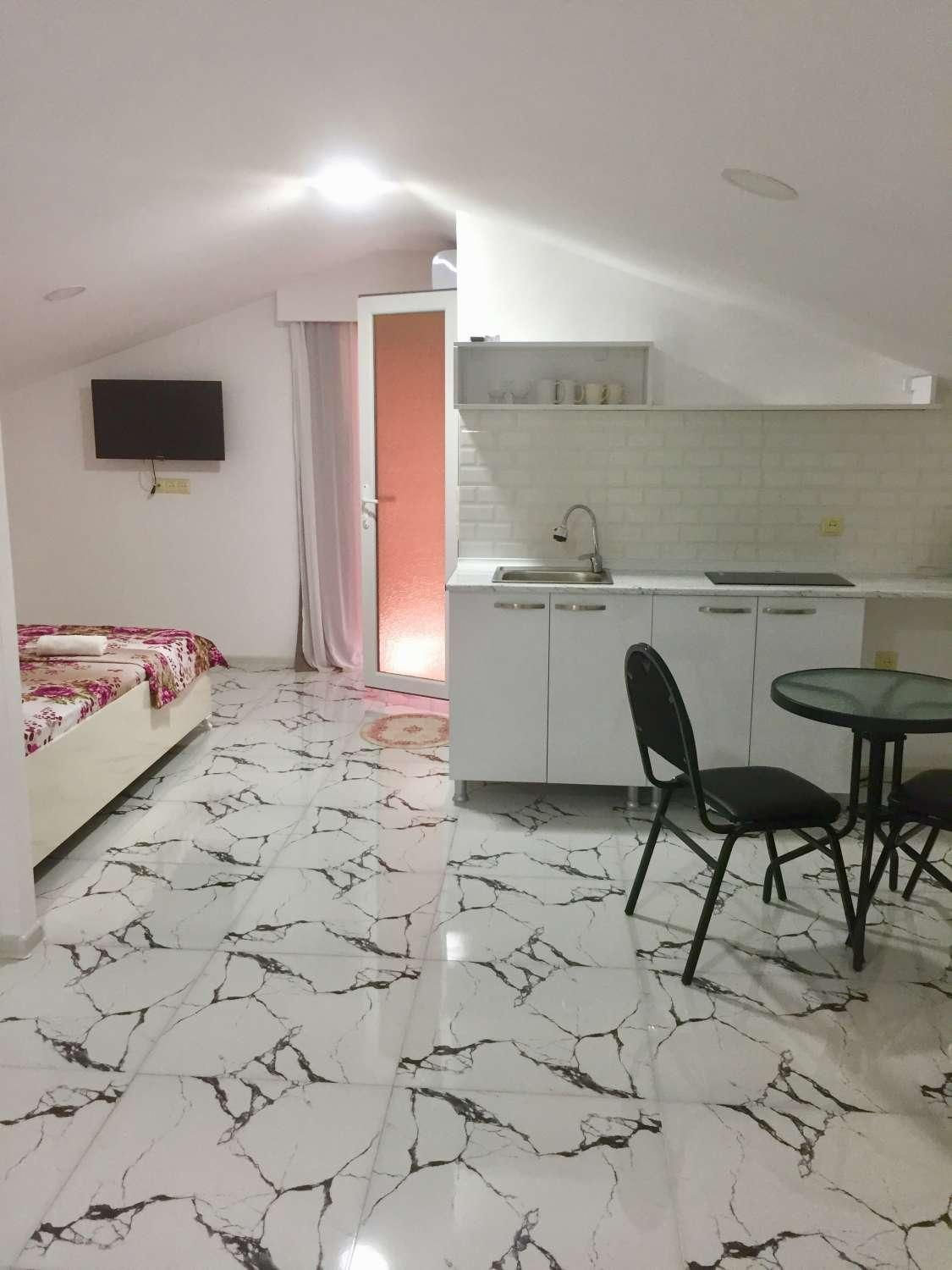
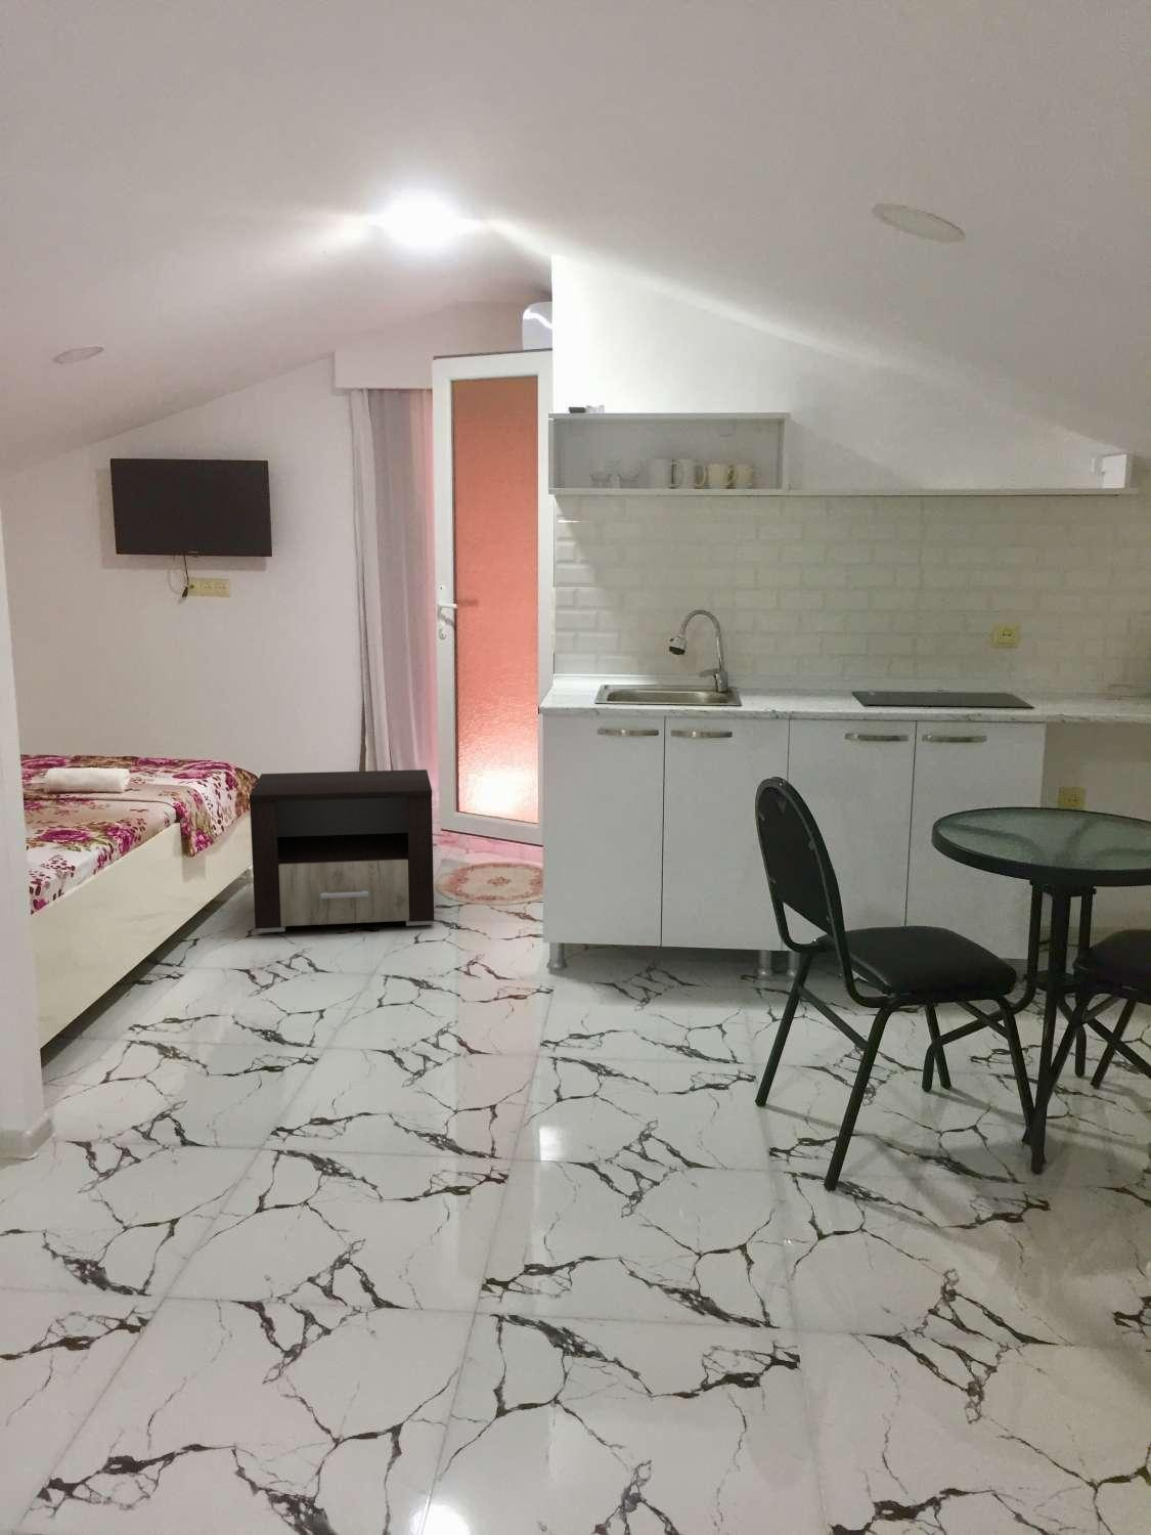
+ nightstand (345, 848)
